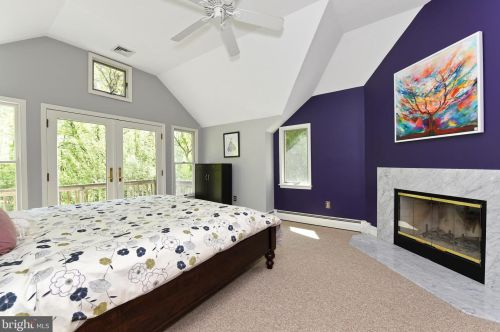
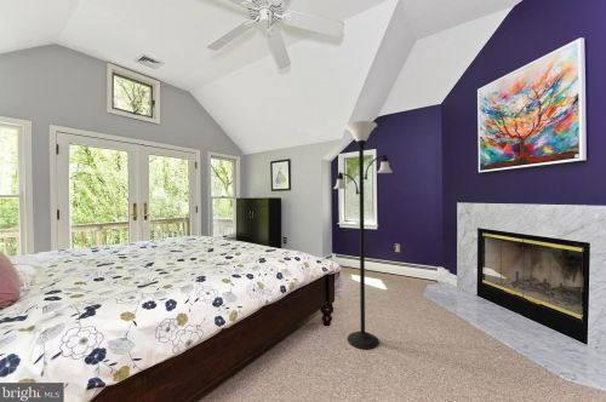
+ floor lamp (361, 232)
